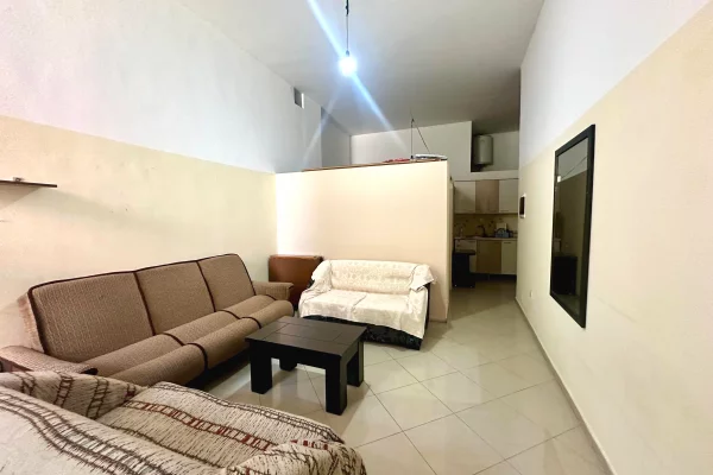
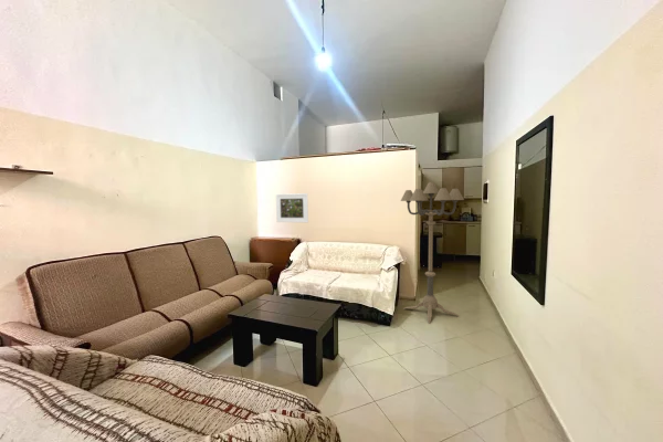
+ floor lamp (430, 248)
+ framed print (292, 208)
